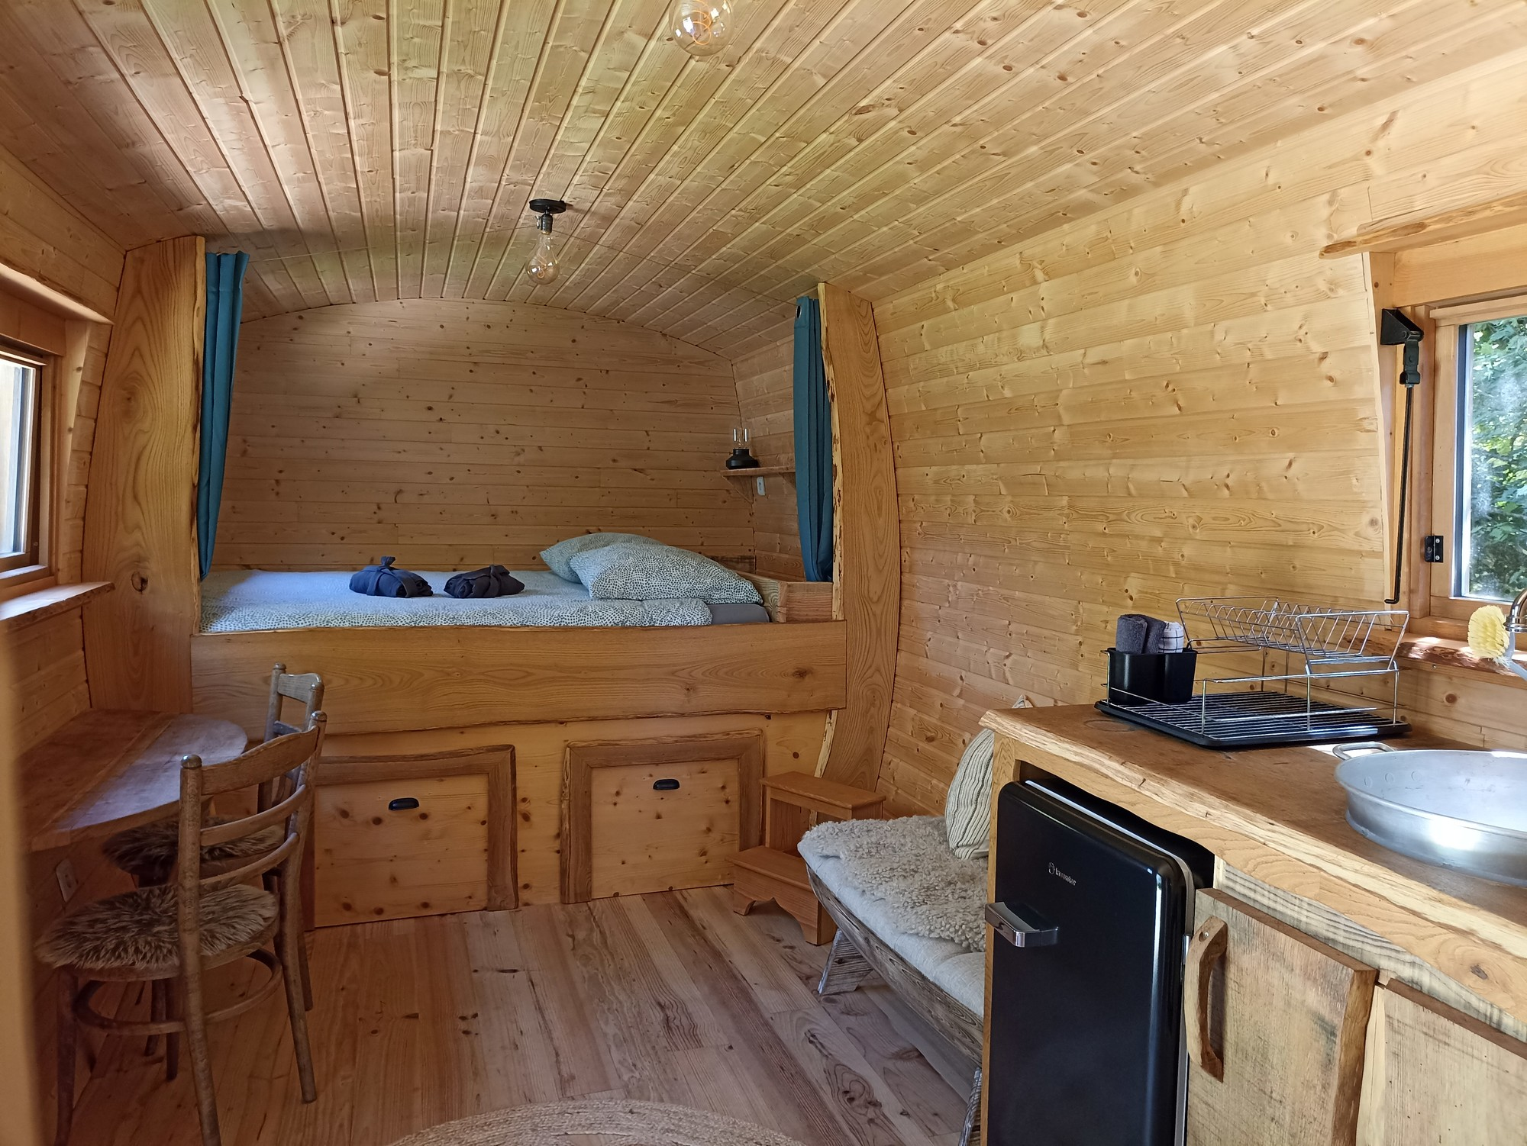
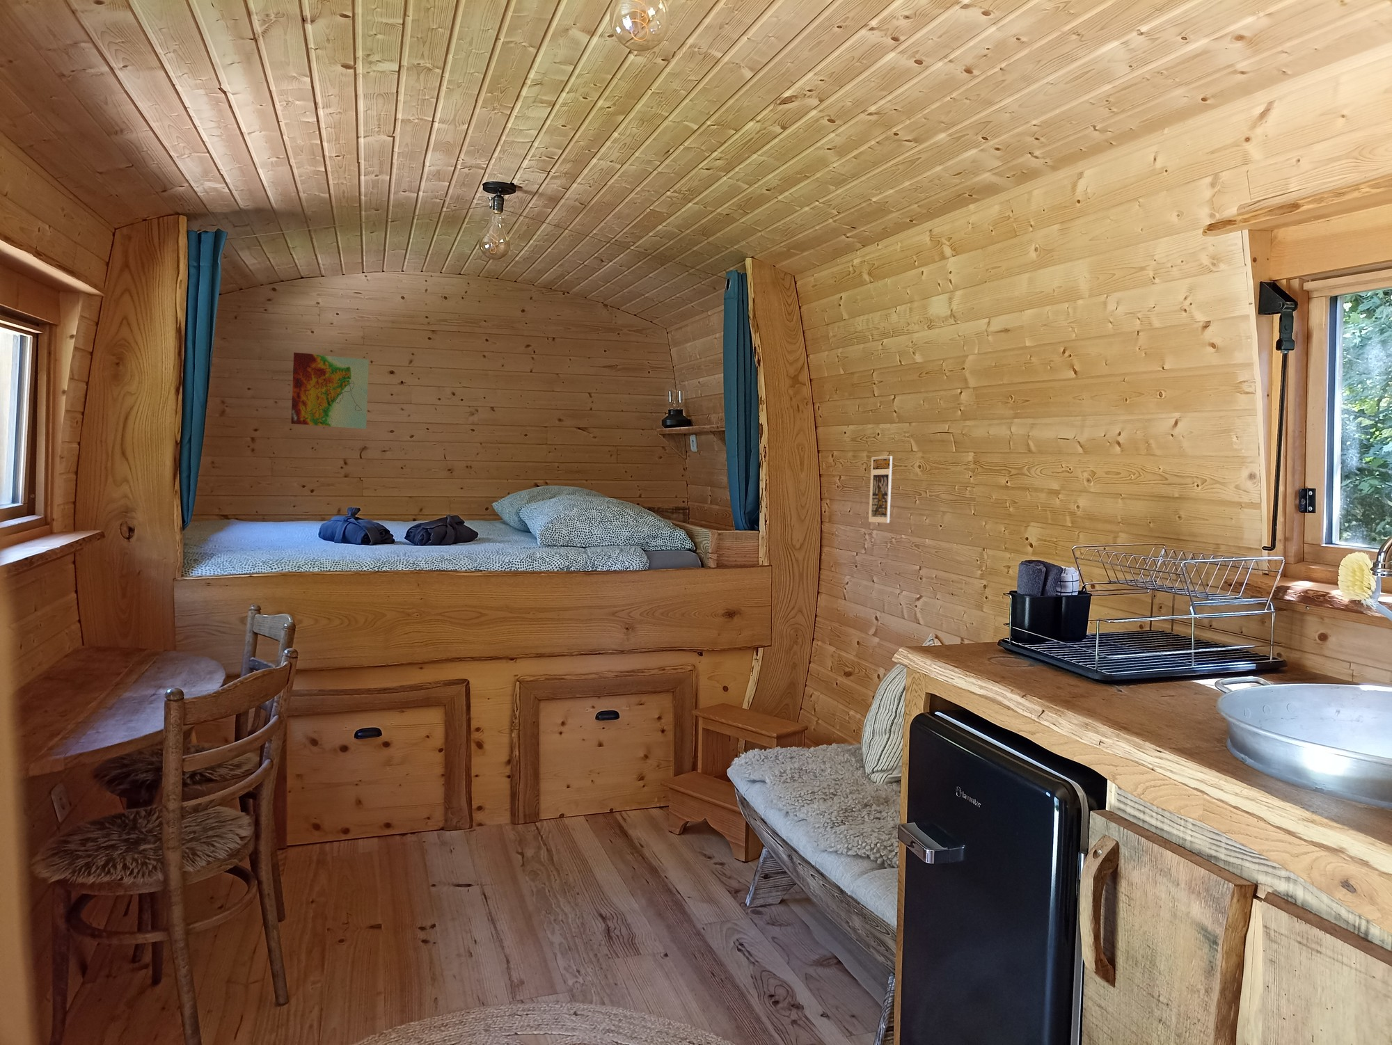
+ topographical map (330, 391)
+ trading card display case (879, 490)
